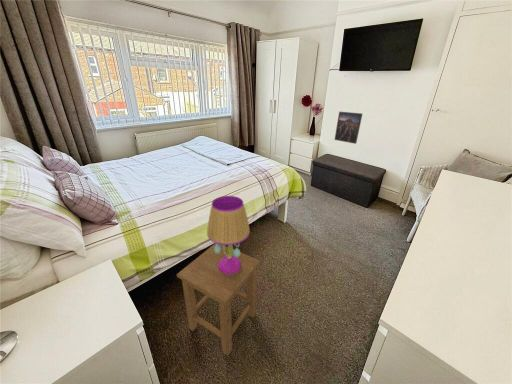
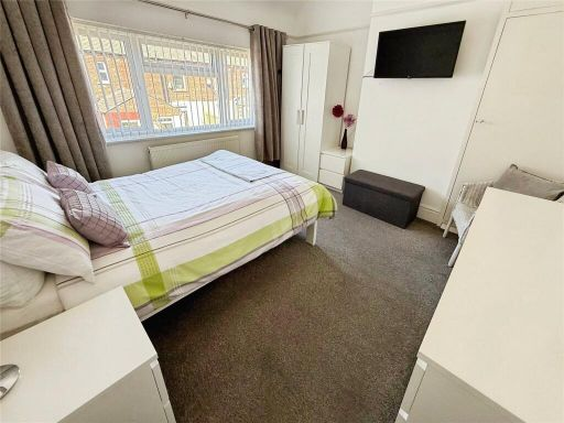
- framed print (347, 127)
- table lamp (228, 236)
- stool (222, 296)
